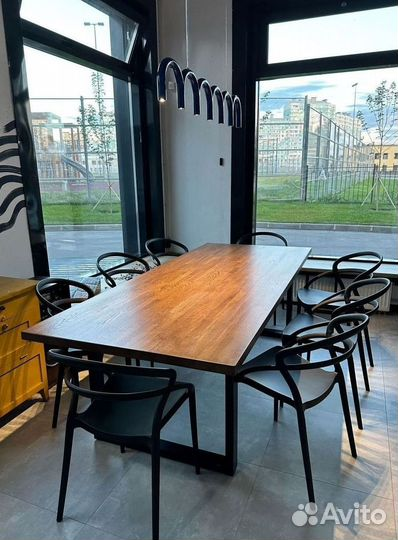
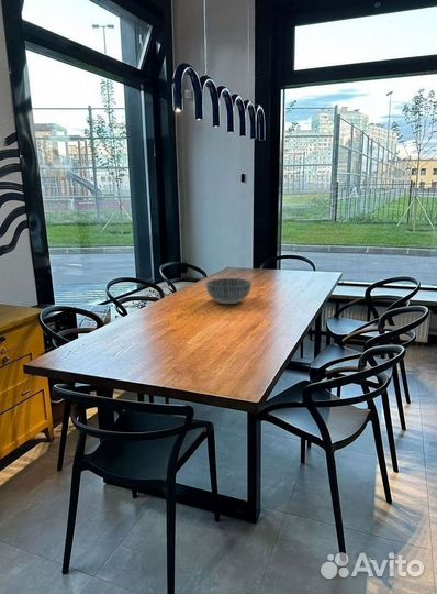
+ bowl (228, 292)
